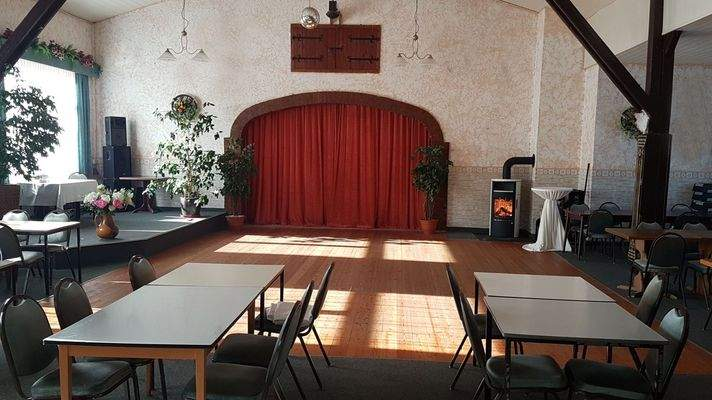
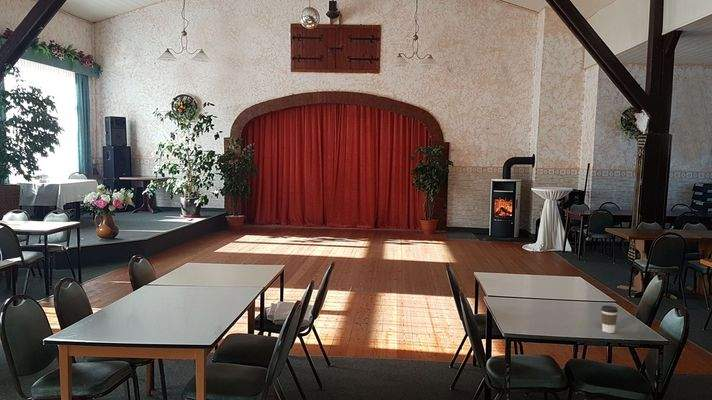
+ coffee cup (609, 319)
